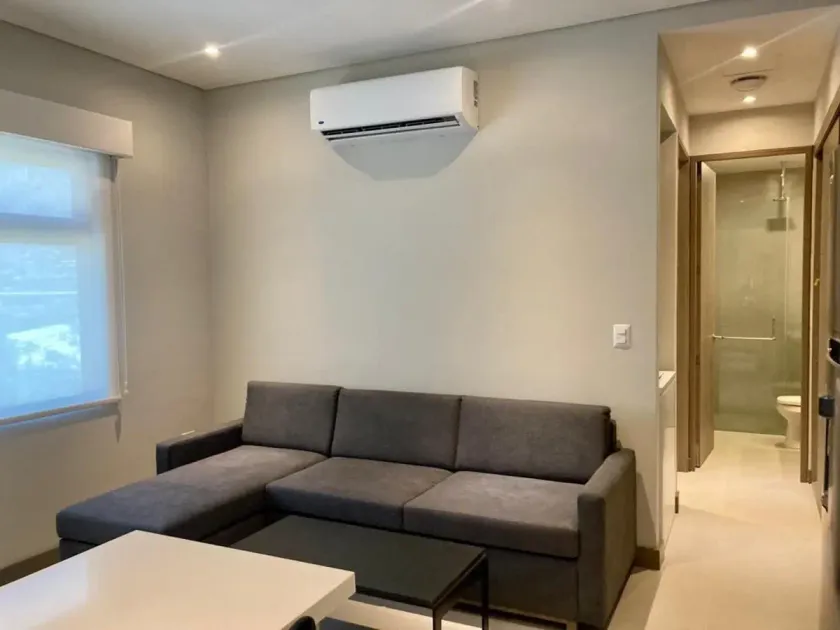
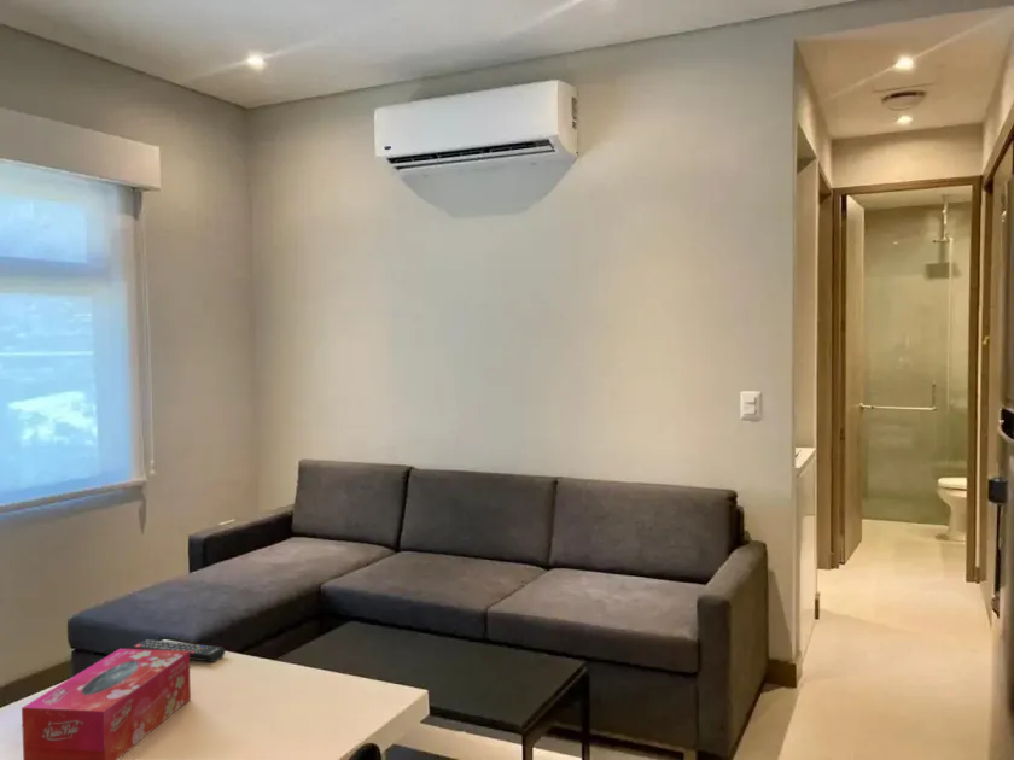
+ remote control (176, 649)
+ tissue box (112, 702)
